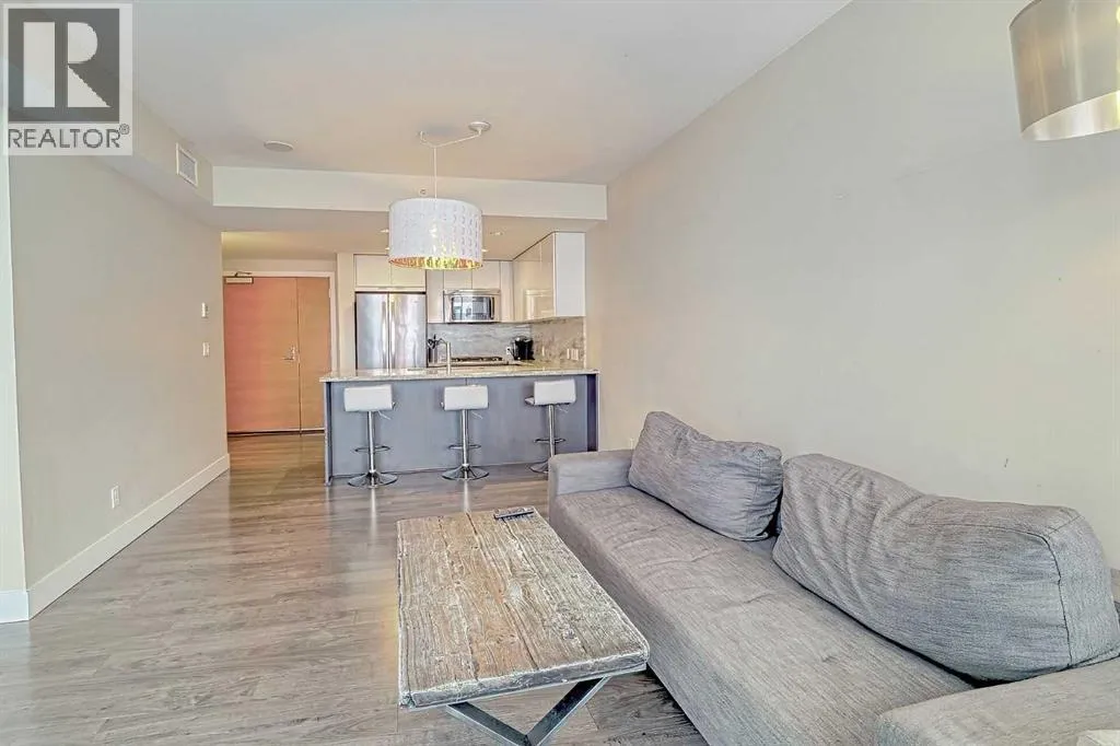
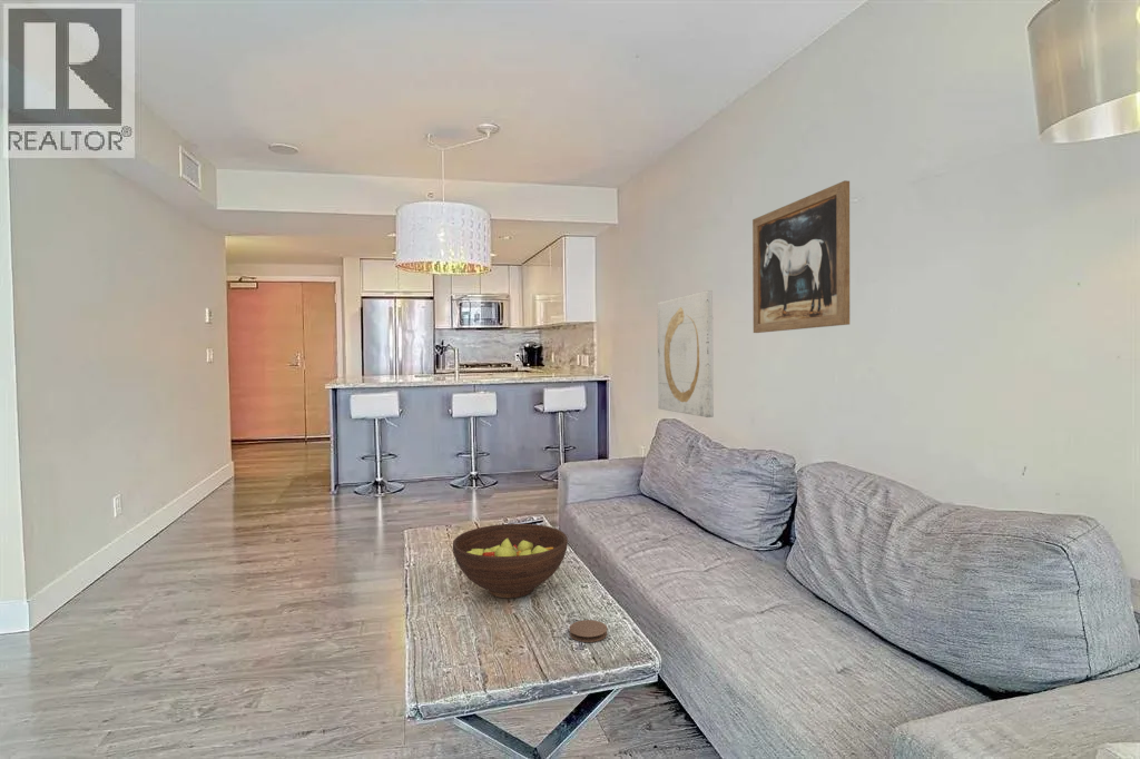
+ wall art (682, 355)
+ fruit bowl (511, 564)
+ wall art (795, 266)
+ coaster (588, 630)
